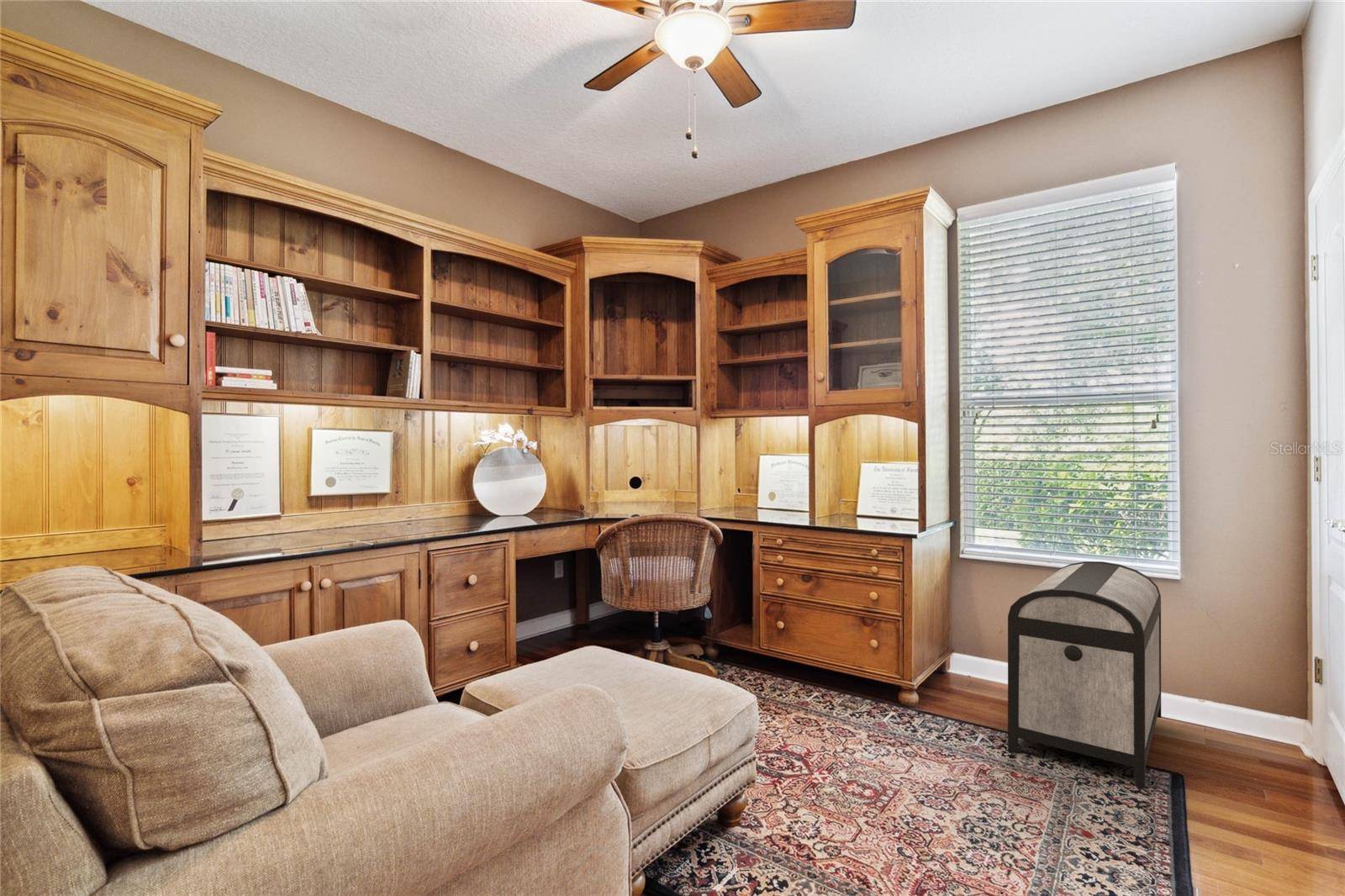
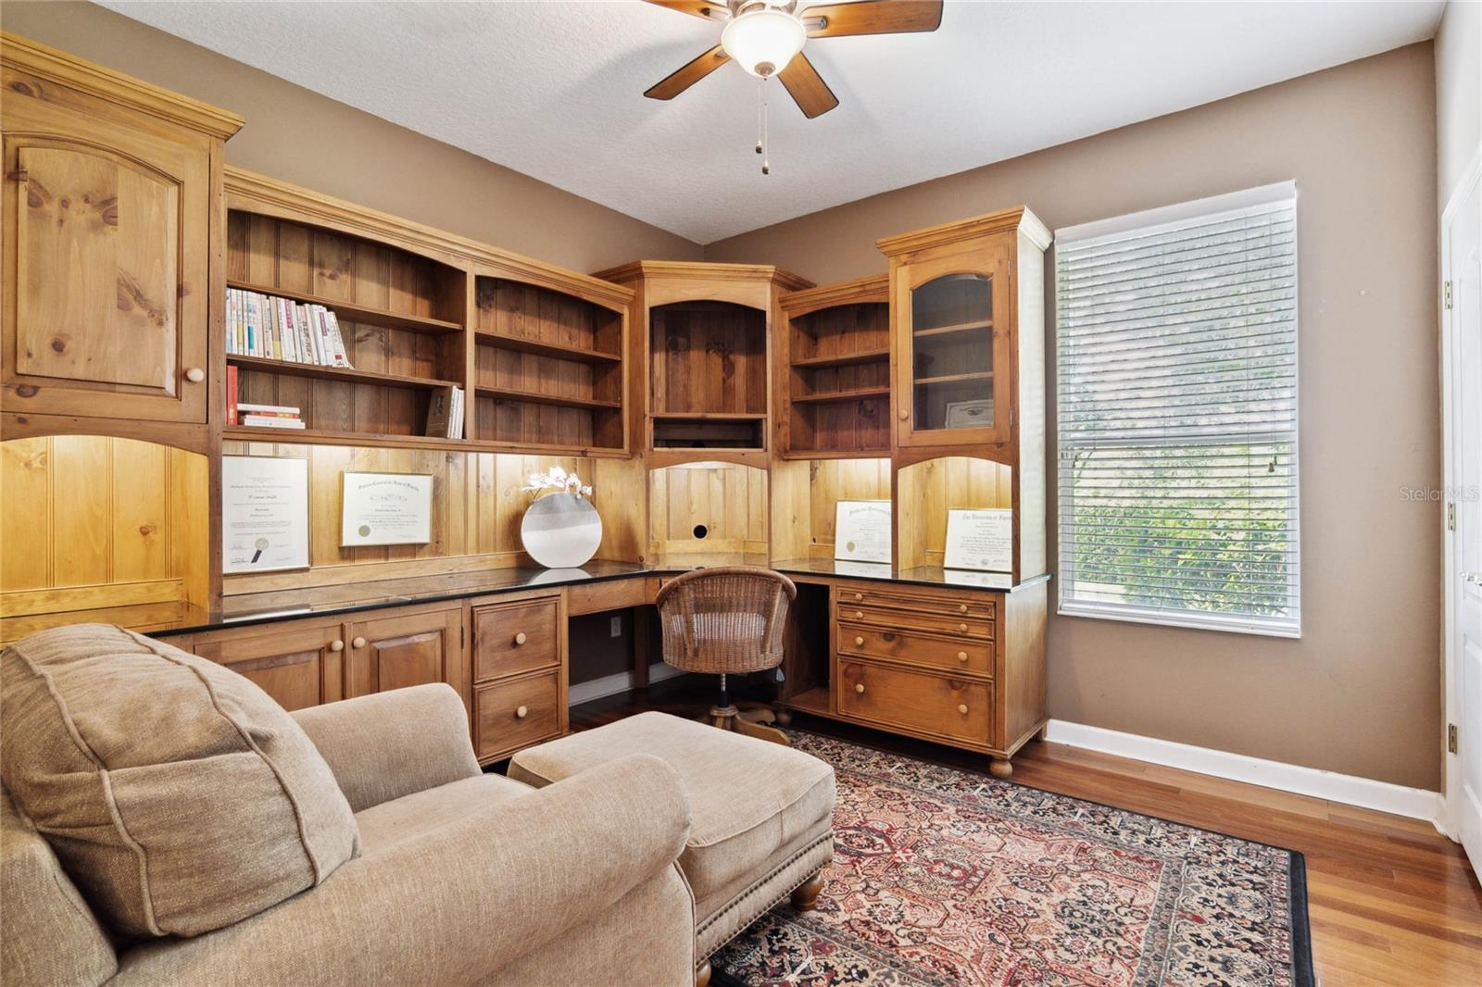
- storage chest (1089, 655)
